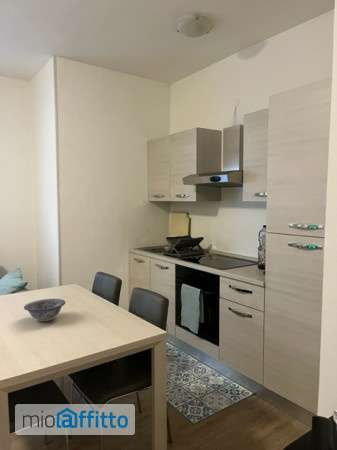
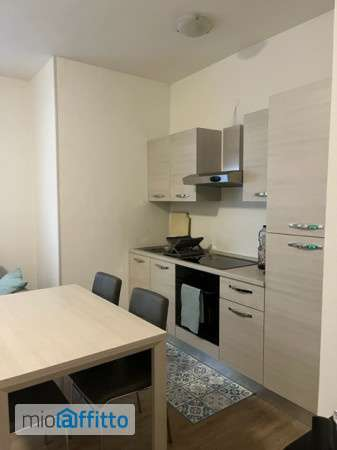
- bowl (45, 311)
